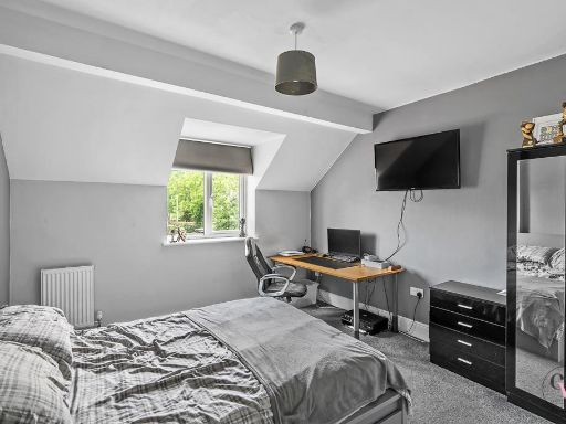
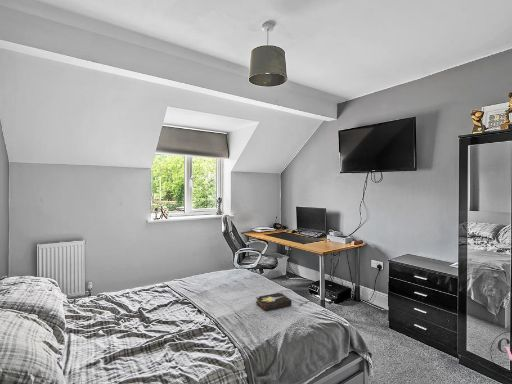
+ hardback book (273, 300)
